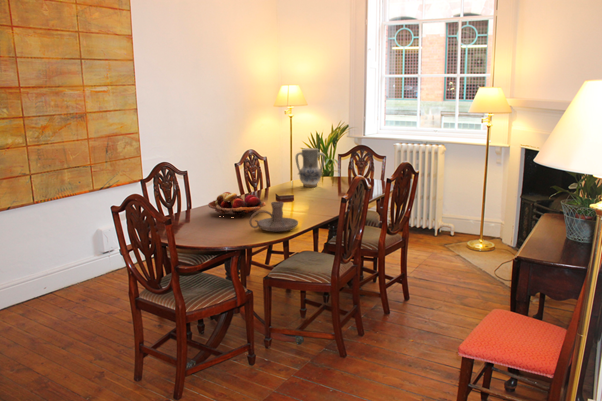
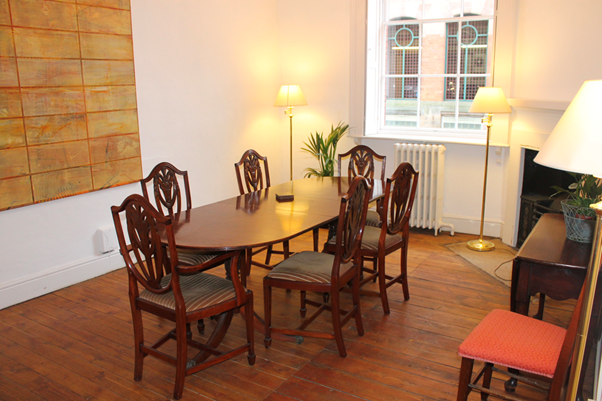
- candle holder (273, 216)
- fruit basket (236, 203)
- vase (310, 167)
